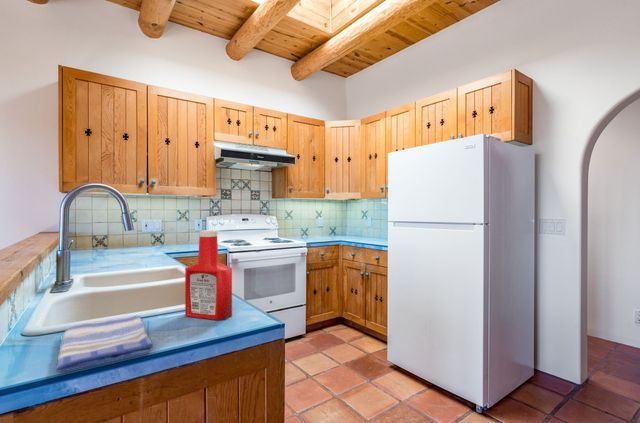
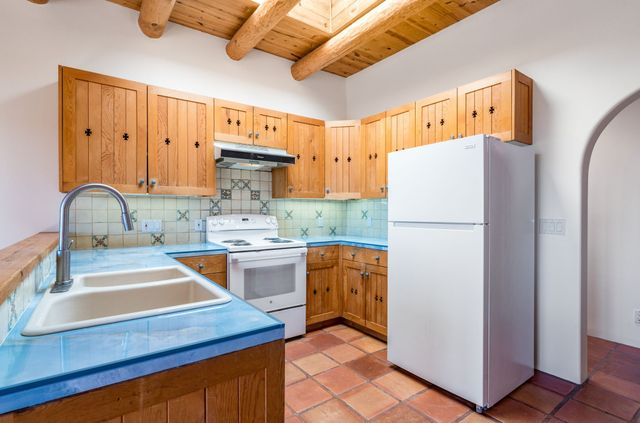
- dish towel (106, 338)
- soap bottle (208, 272)
